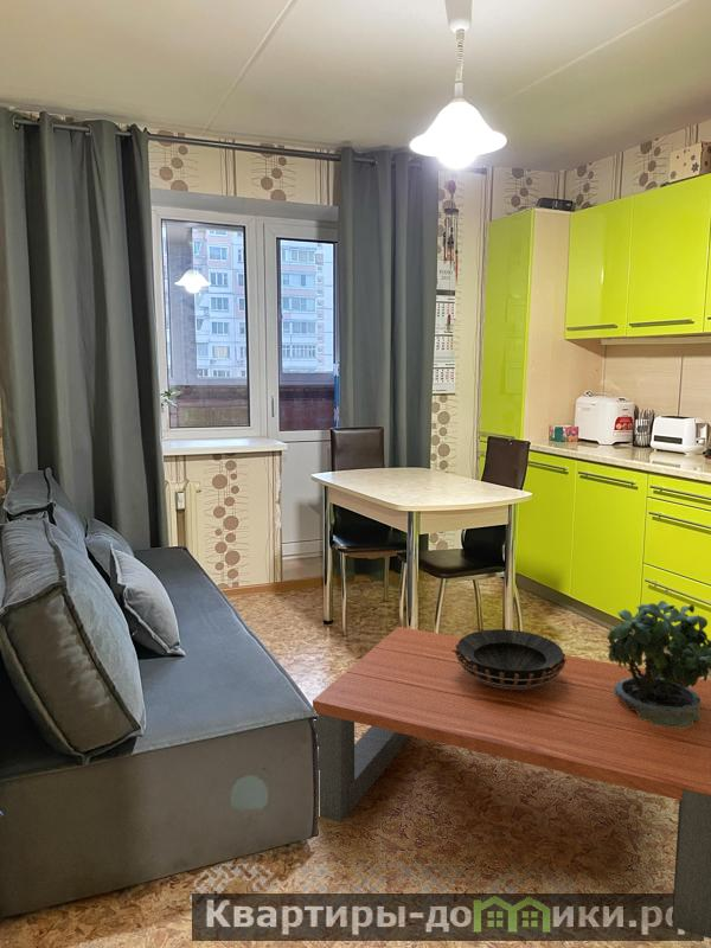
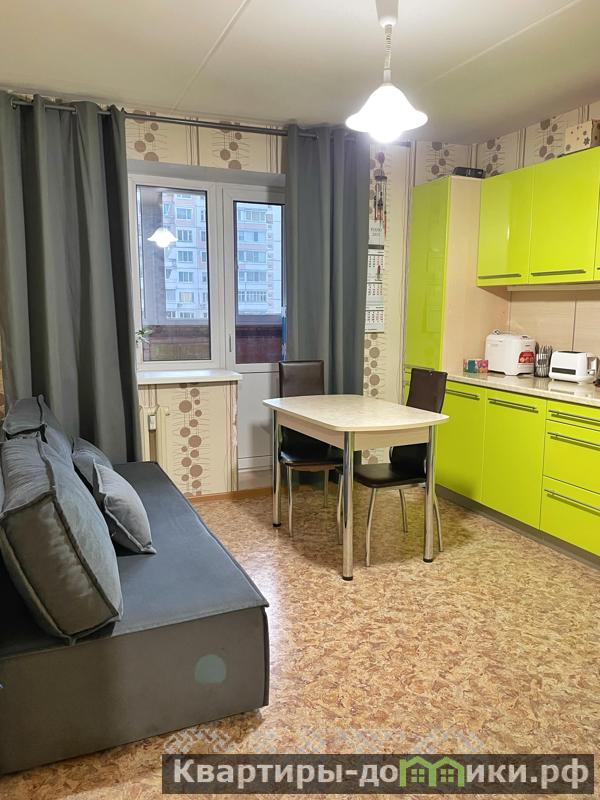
- potted plant (659, 648)
- decorative bowl (507, 662)
- coffee table (520, 747)
